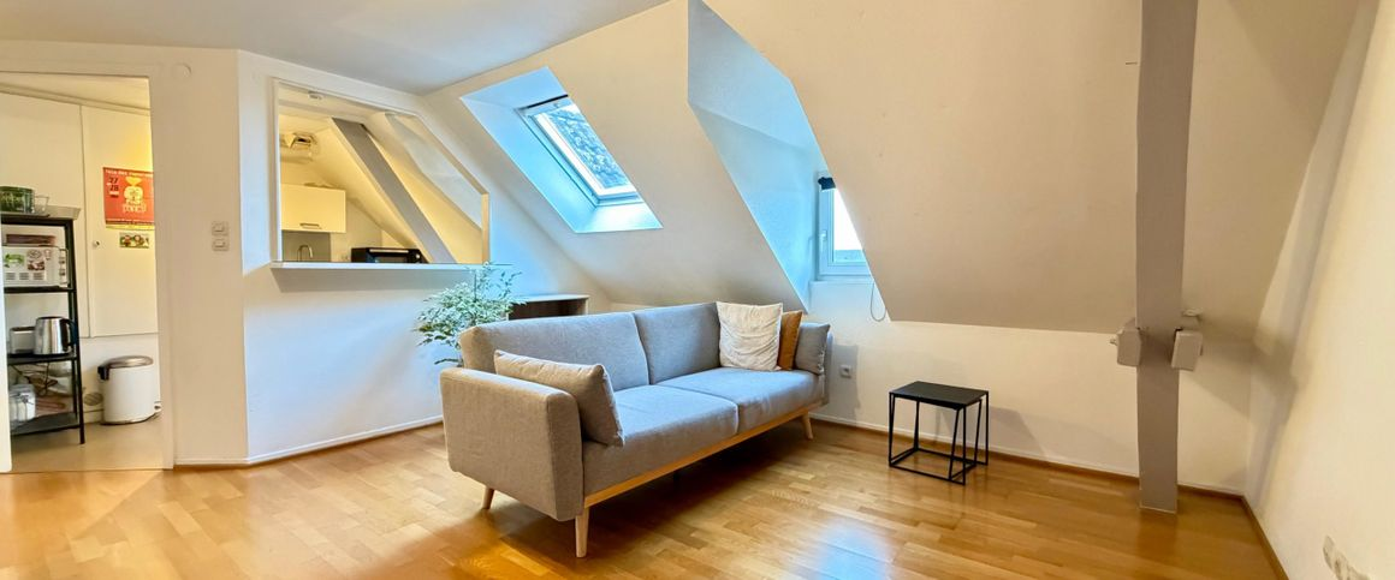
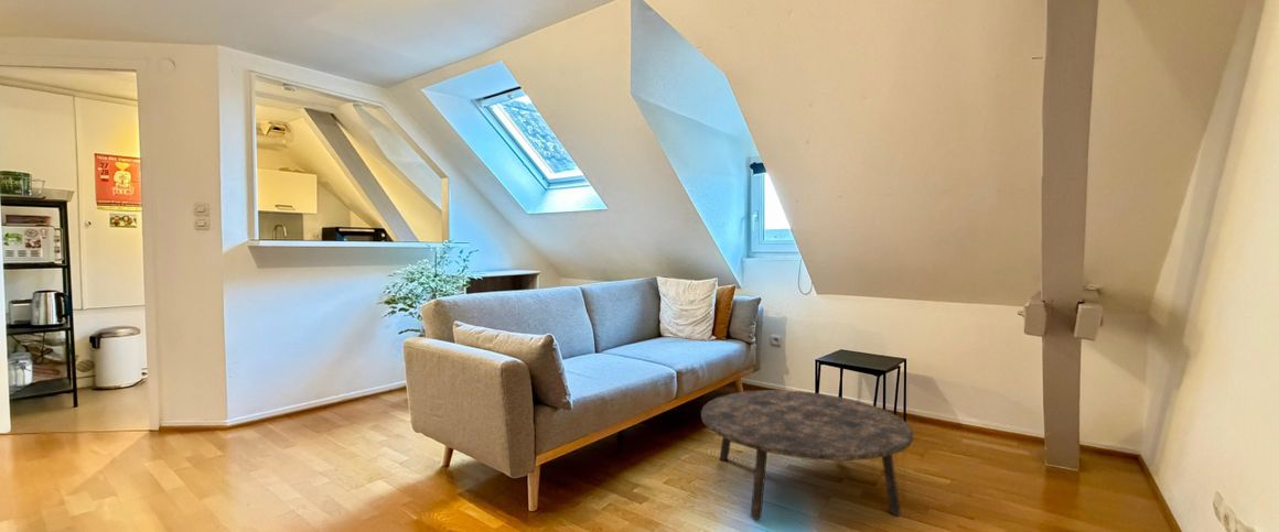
+ coffee table (800, 449)
